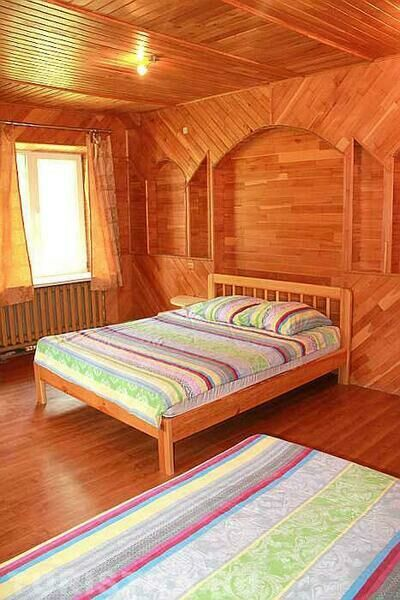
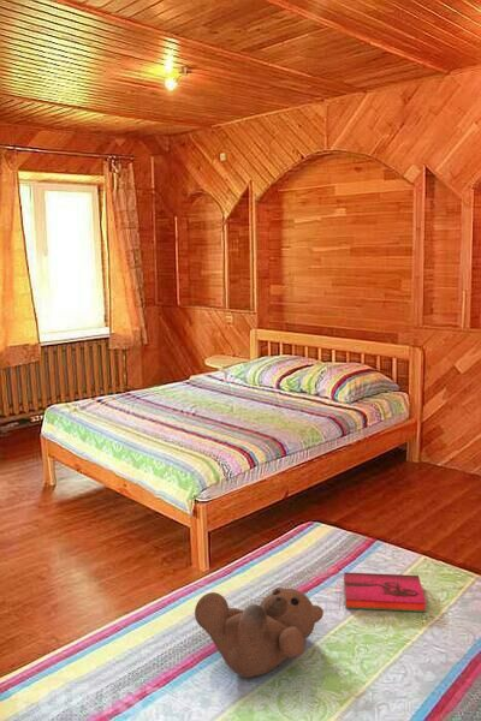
+ hardback book (382, 590)
+ teddy bear (265, 618)
